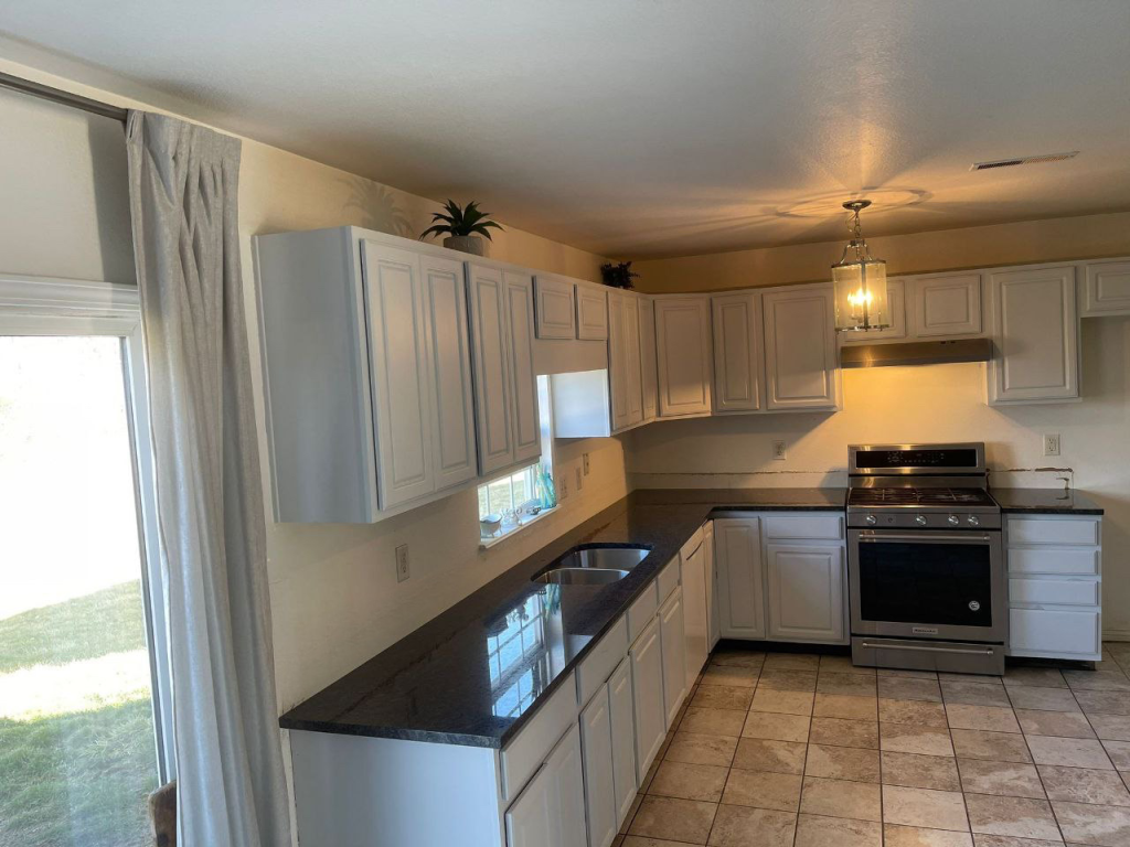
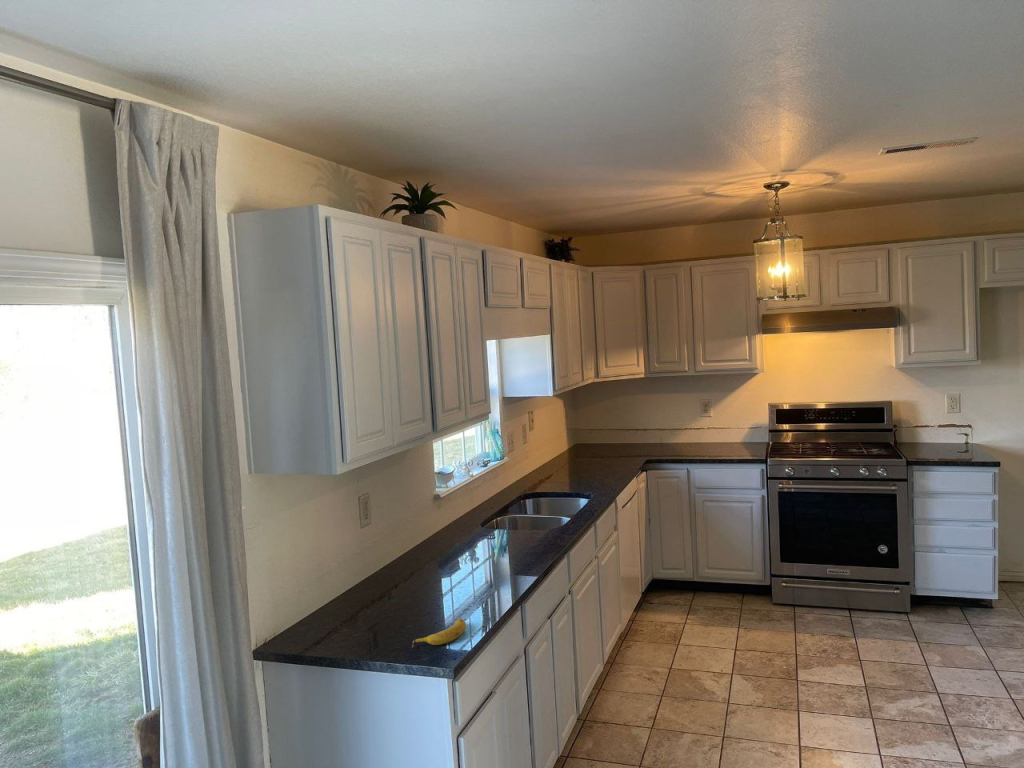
+ fruit (444, 631)
